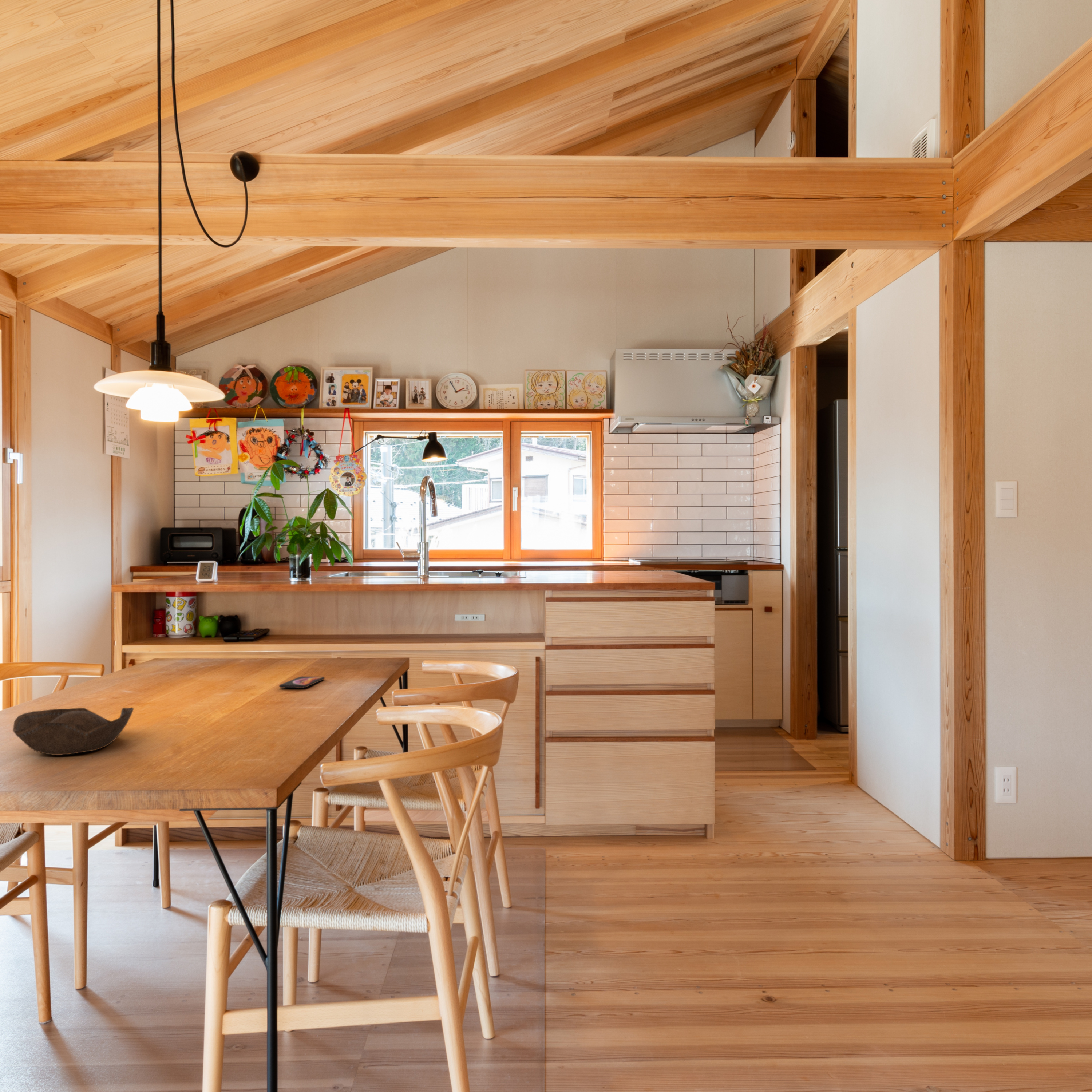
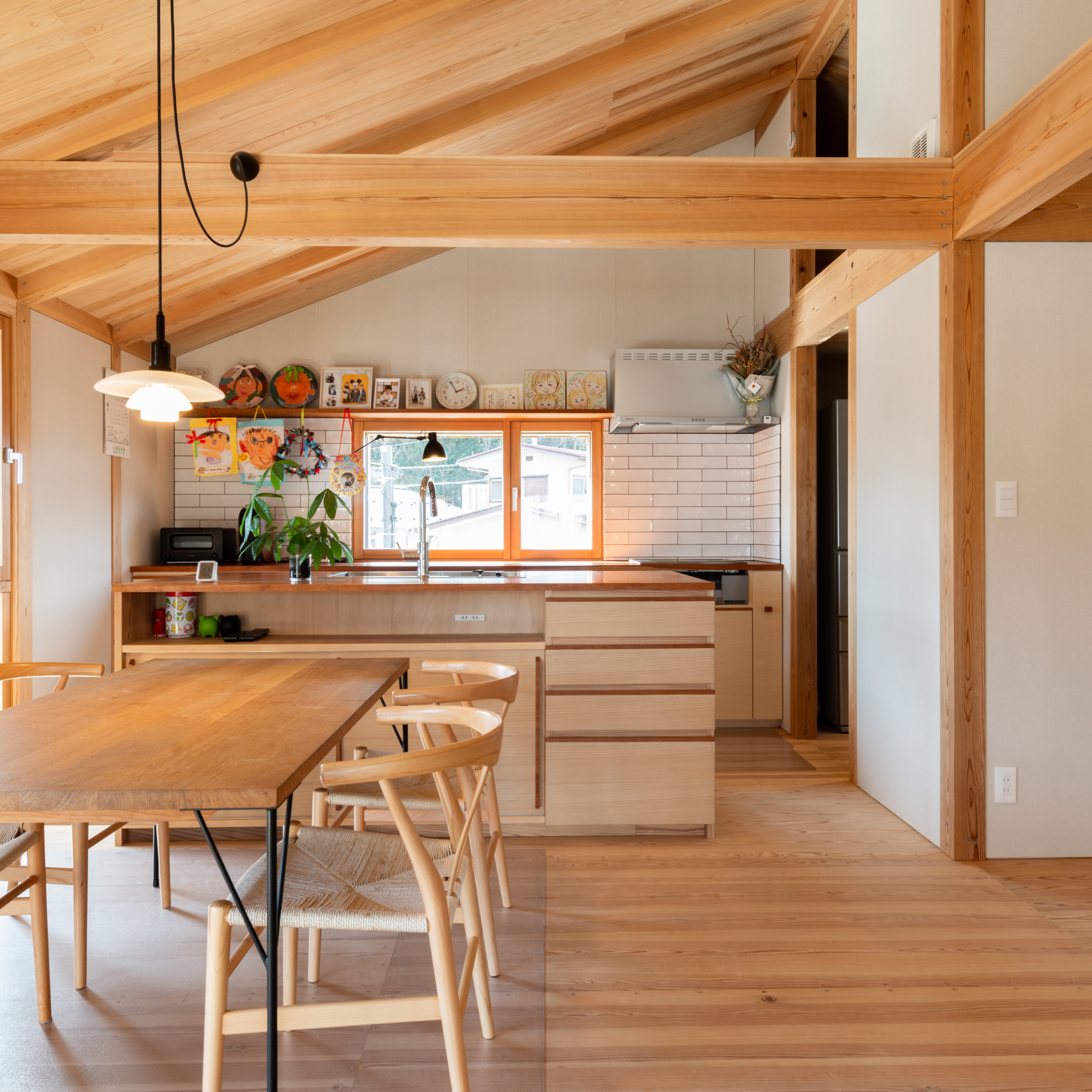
- smartphone (302, 682)
- bowl (84, 726)
